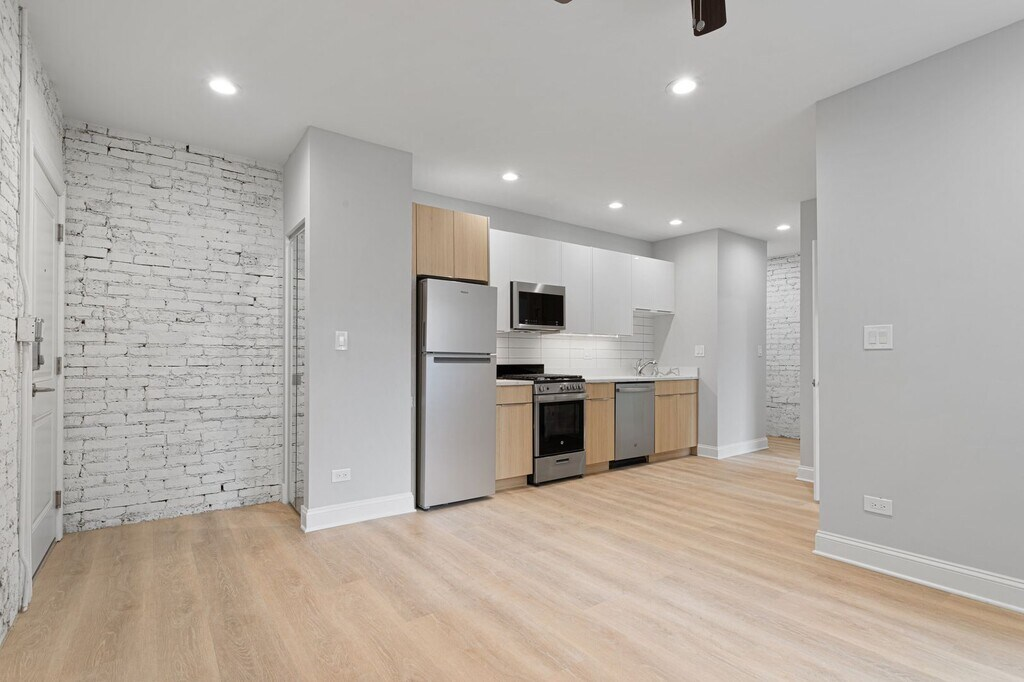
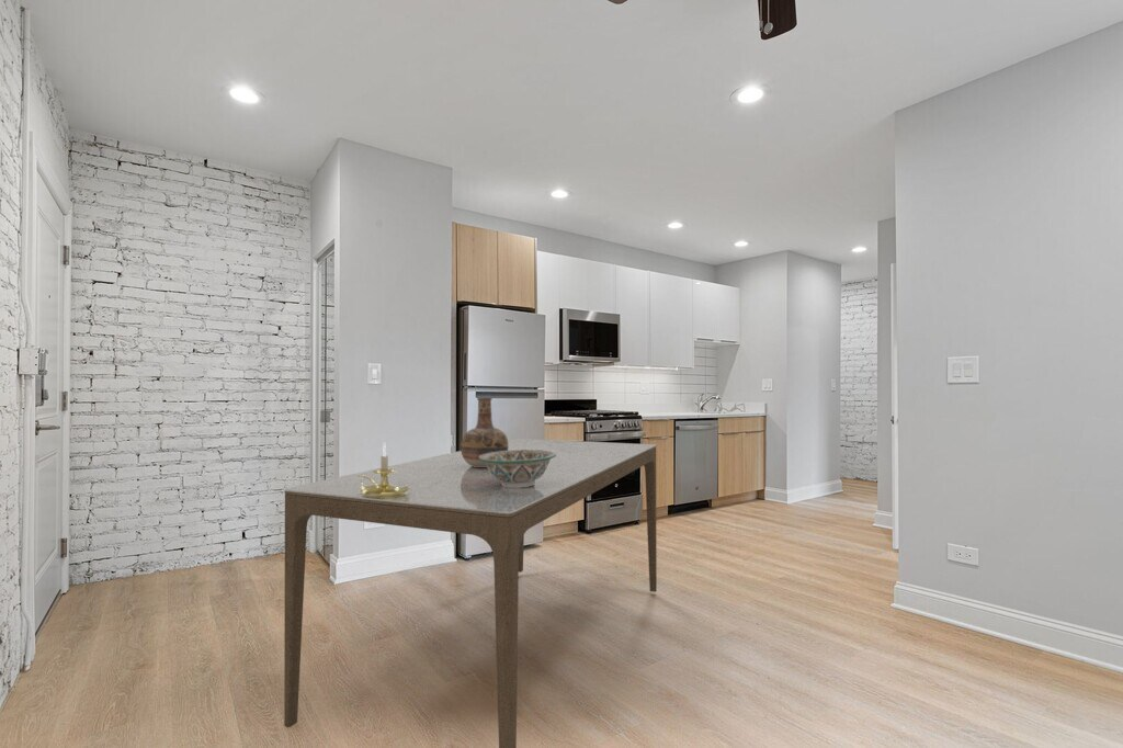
+ vase (484, 431)
+ decorative bowl (518, 468)
+ dining table (515, 552)
+ candle holder (381, 467)
